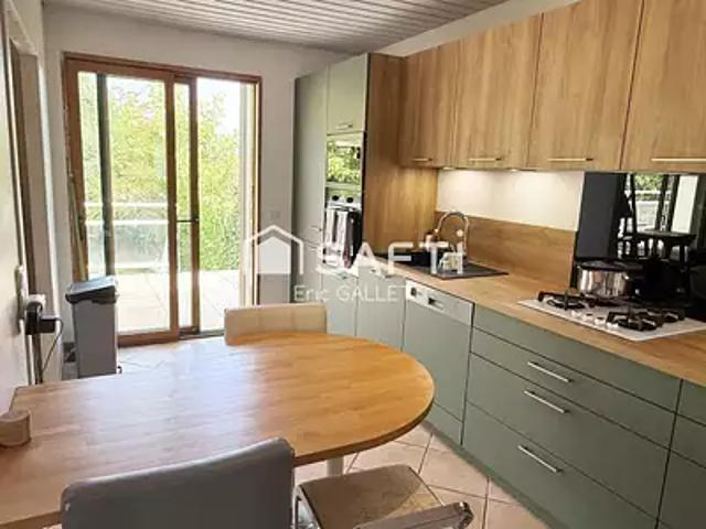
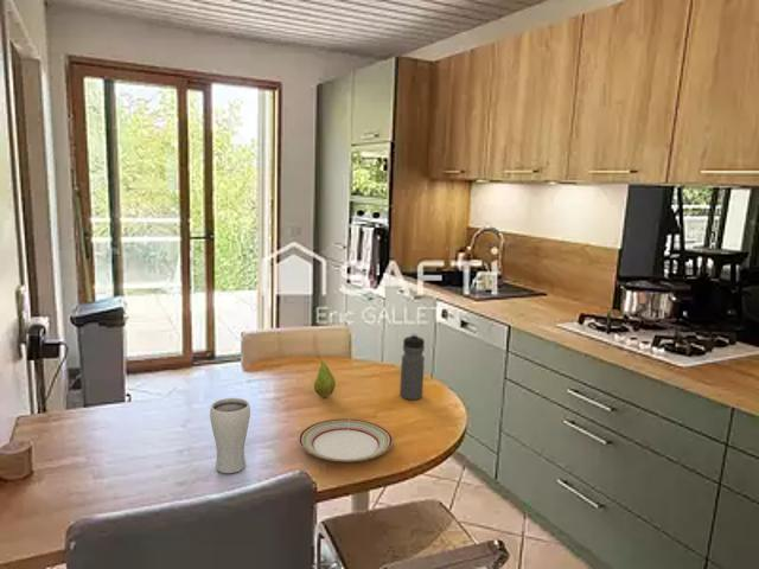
+ plate (345, 441)
+ fruit (324, 377)
+ drinking glass (230, 436)
+ water bottle (412, 365)
